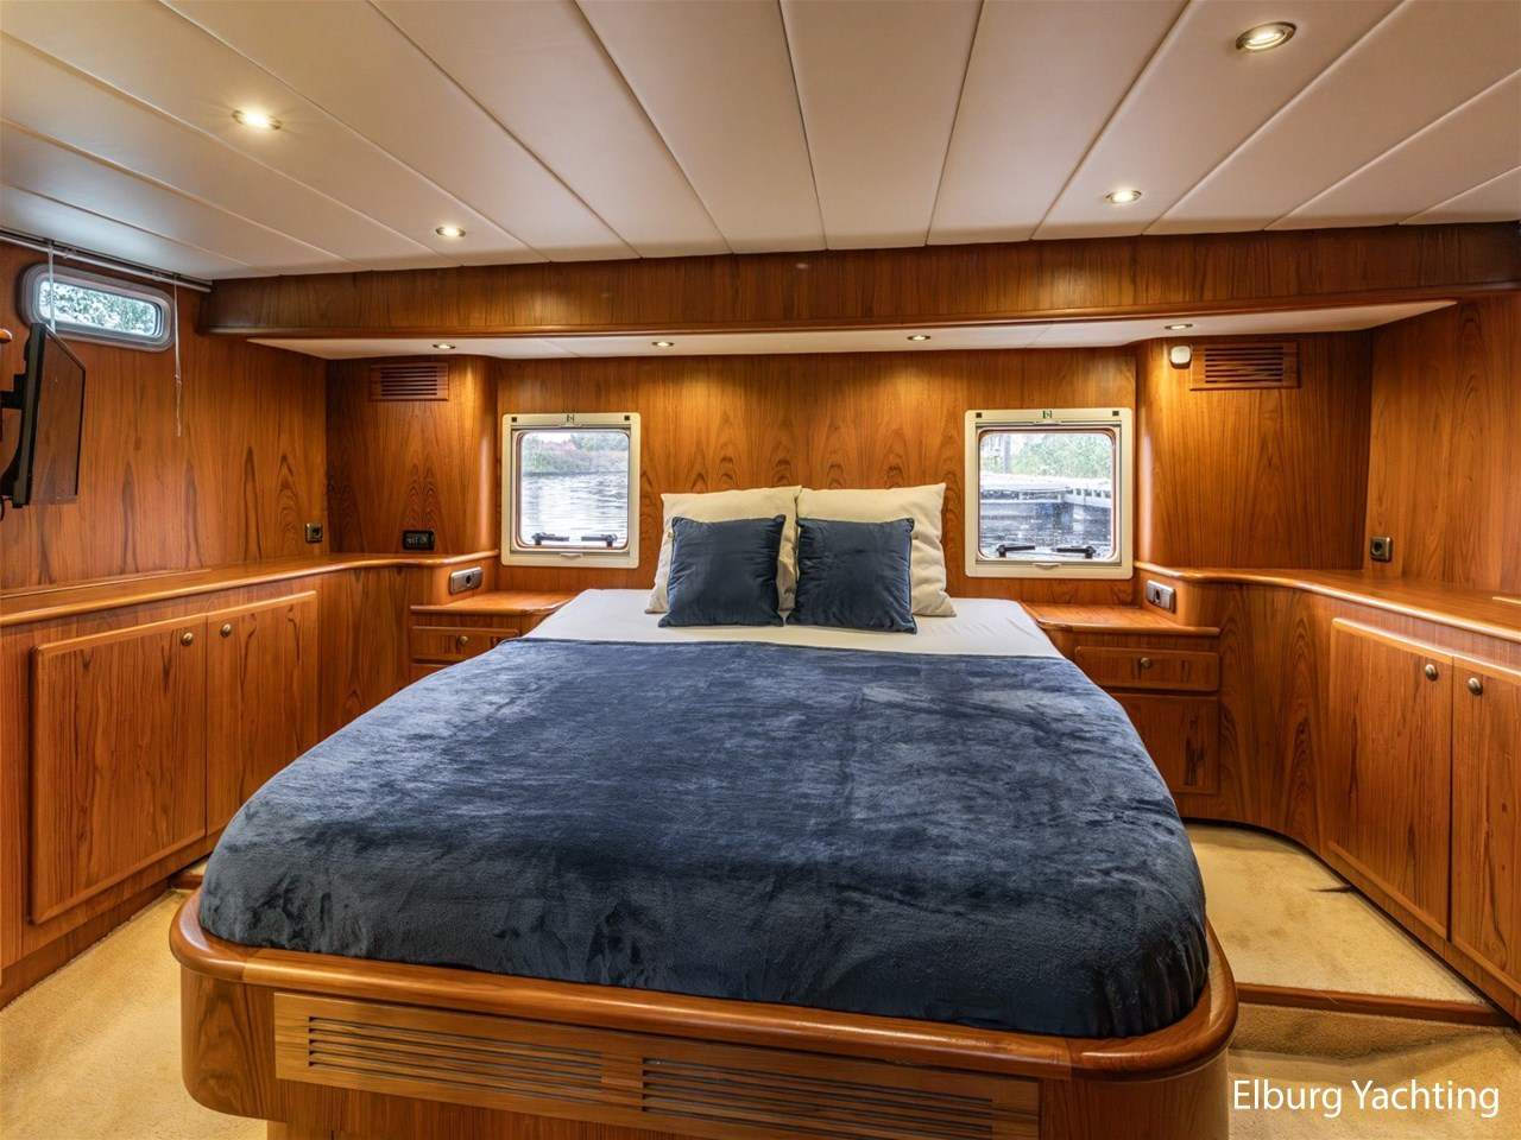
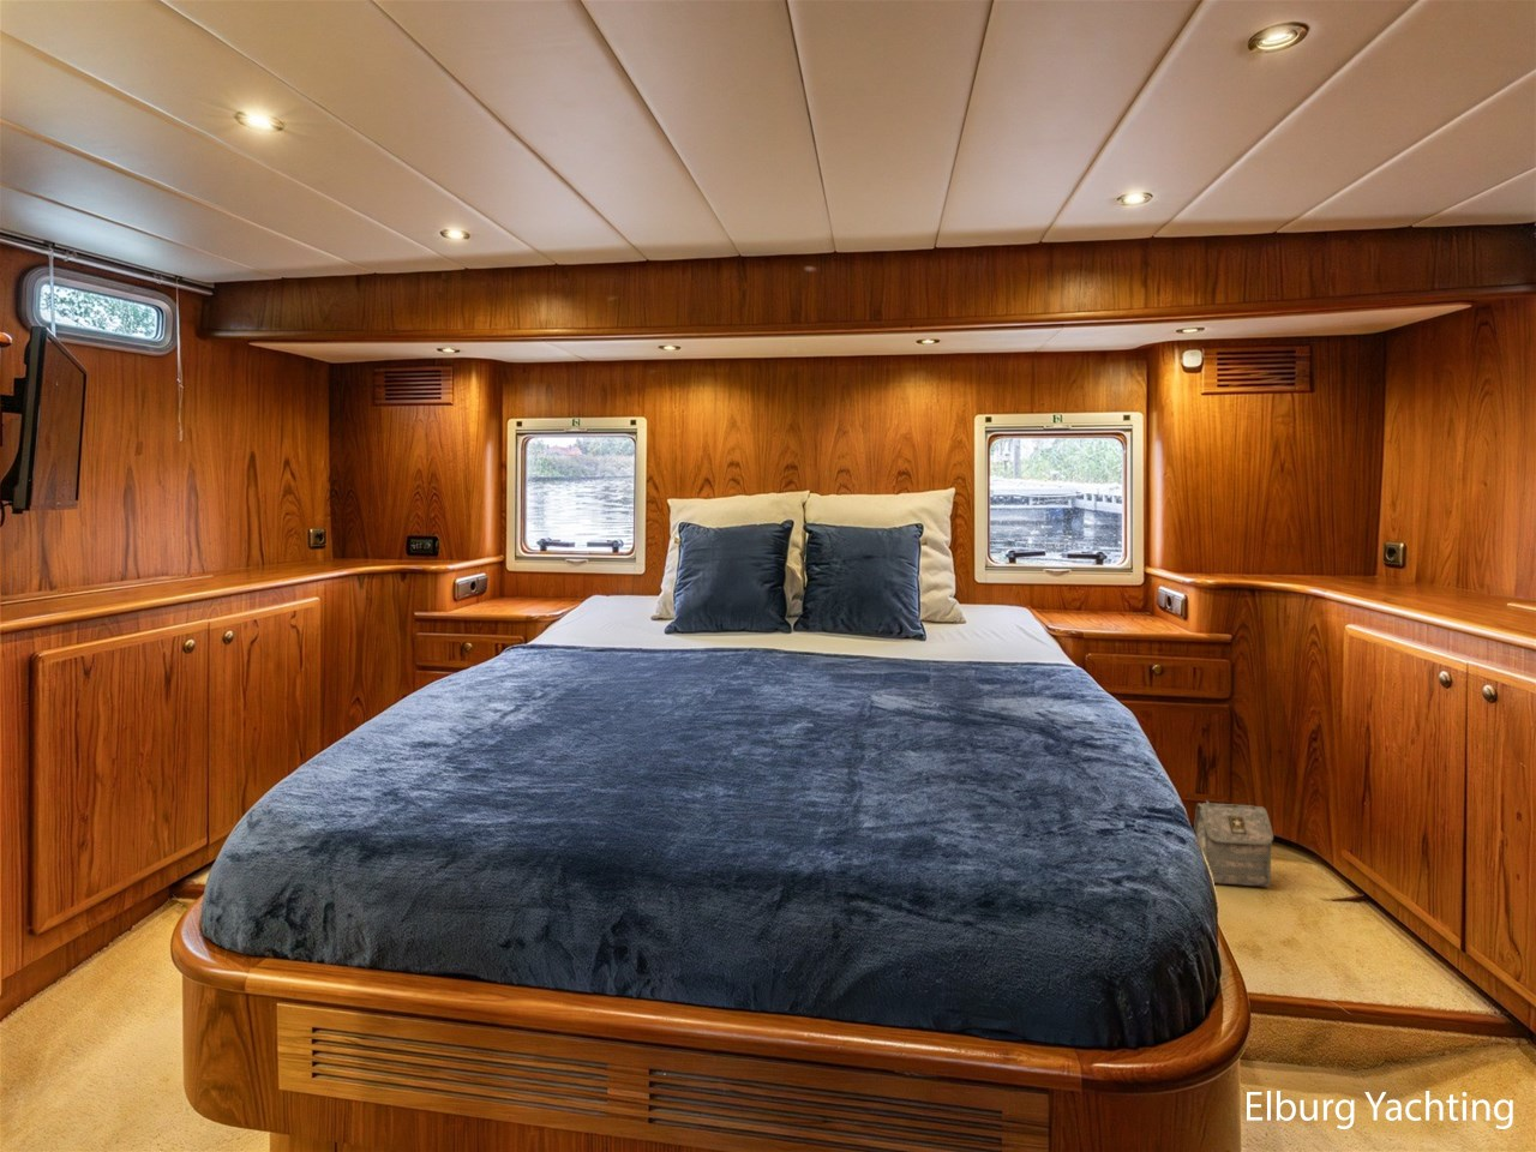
+ bag (1231, 841)
